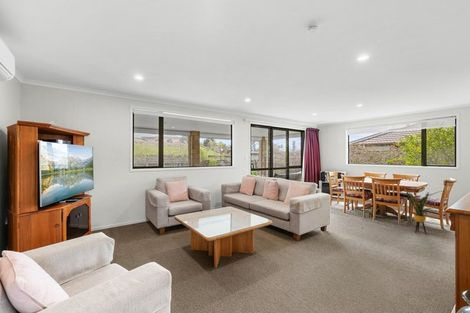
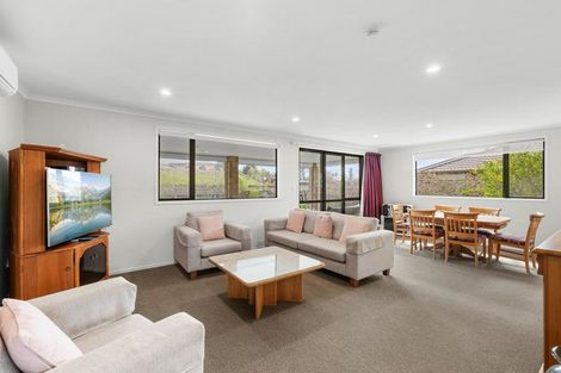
- house plant (421, 210)
